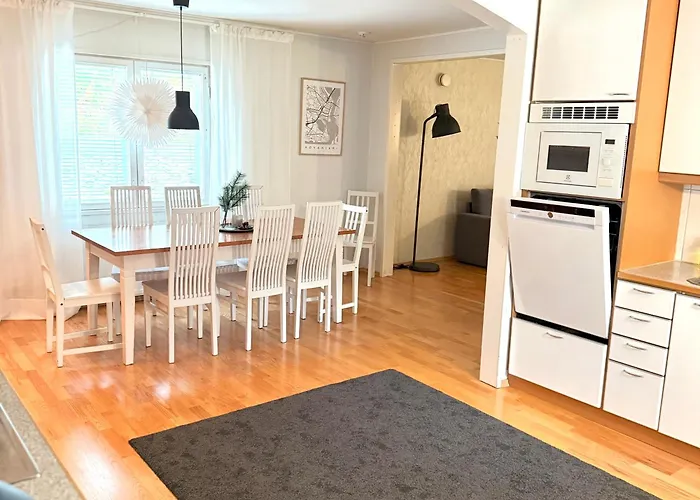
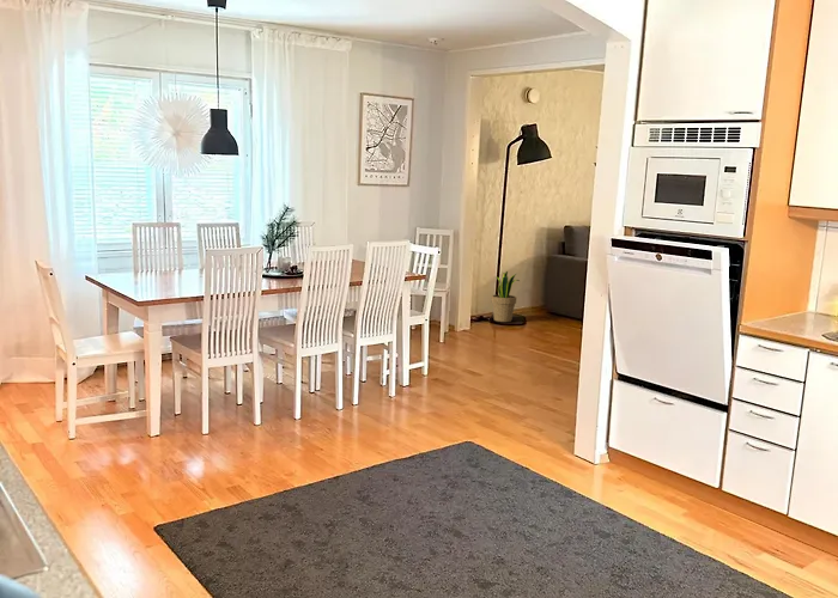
+ potted plant (506, 295)
